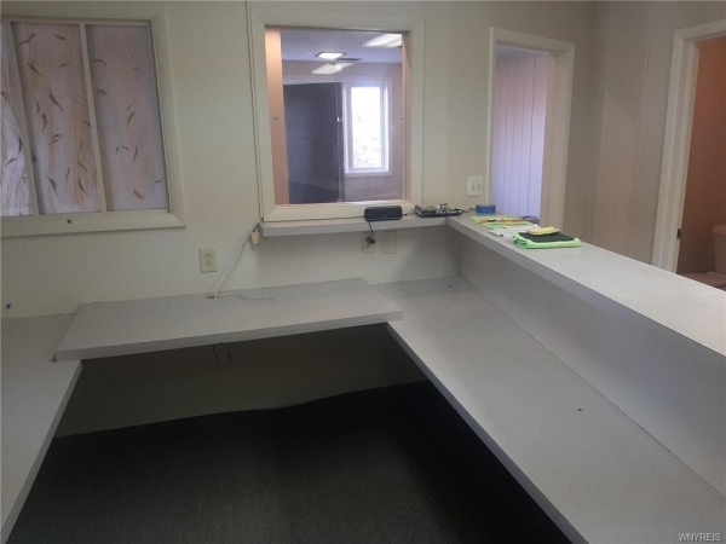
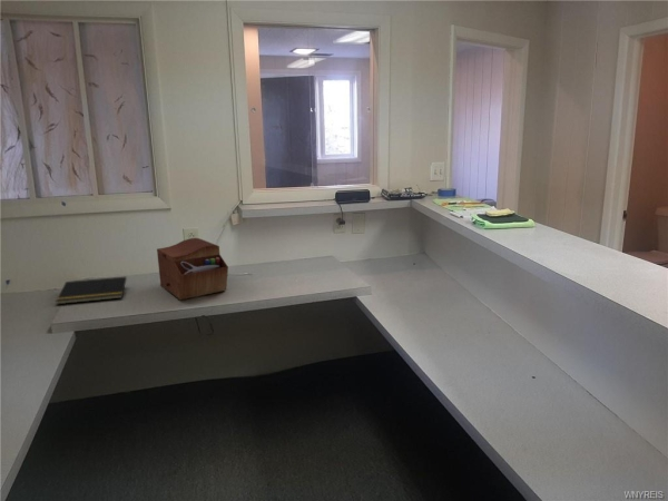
+ notepad (92, 289)
+ sewing box (190, 267)
